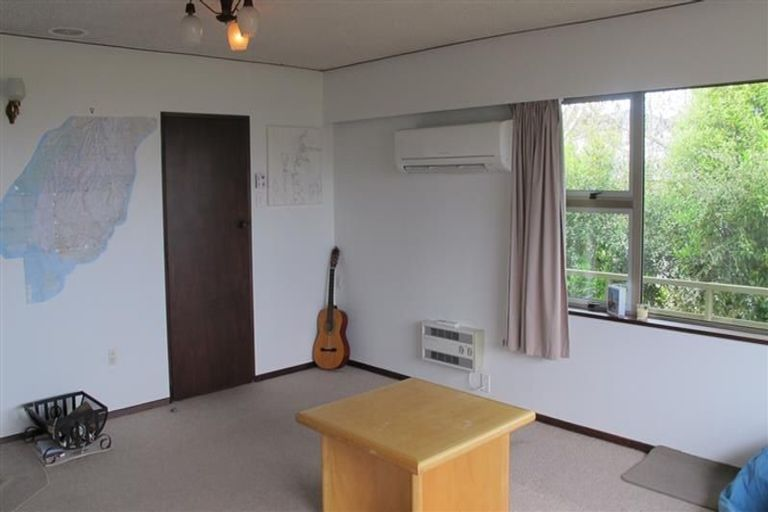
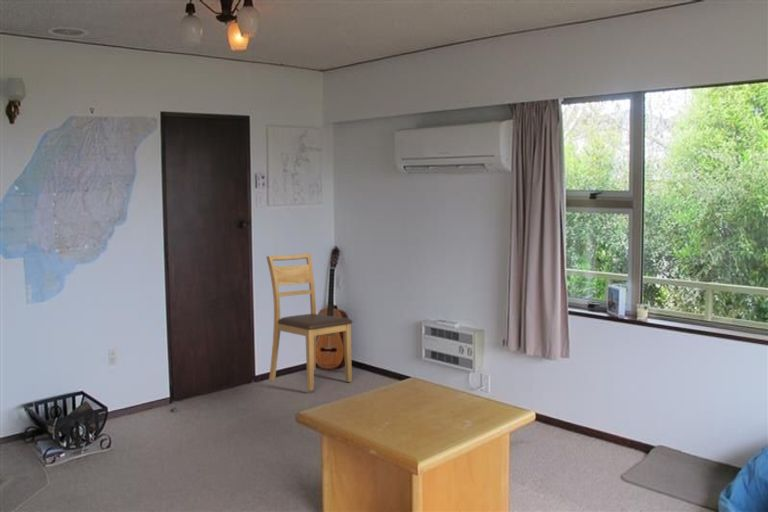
+ chair (308, 318)
